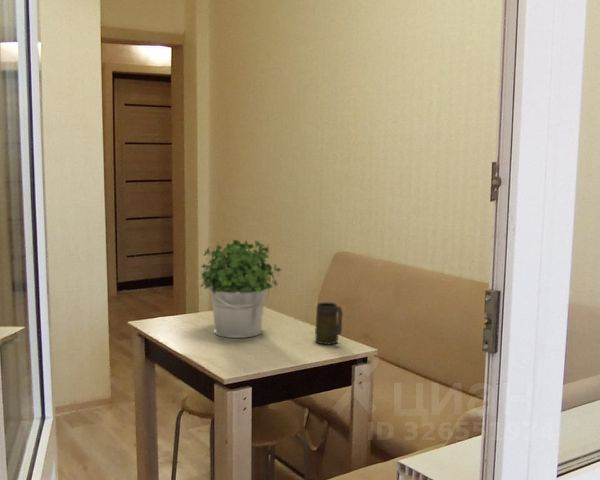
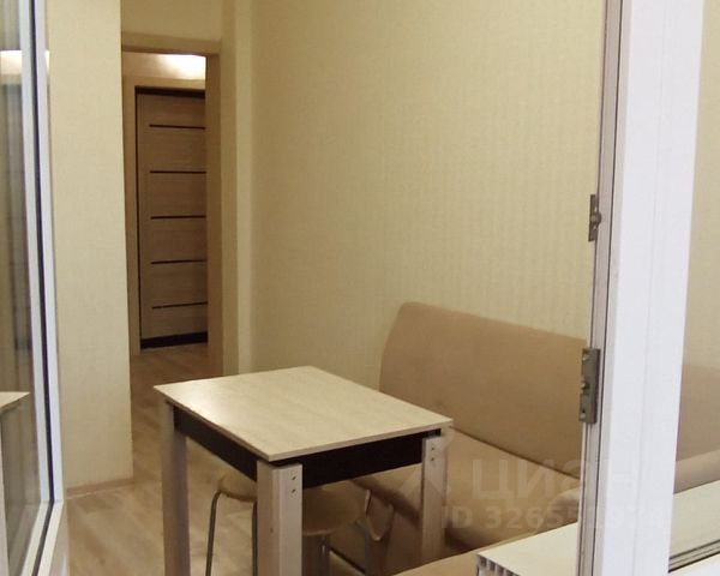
- mug (329, 323)
- potted plant (242, 286)
